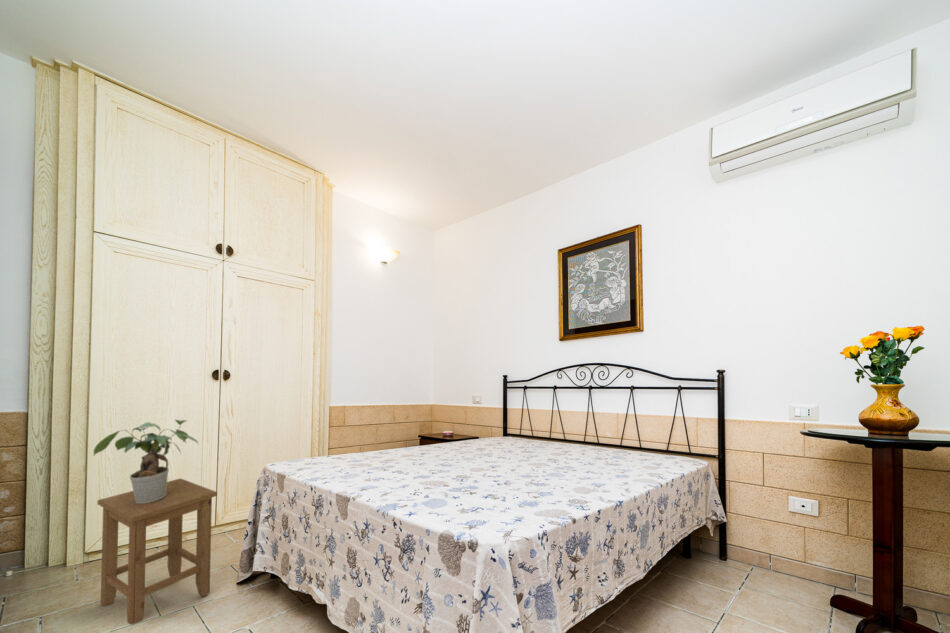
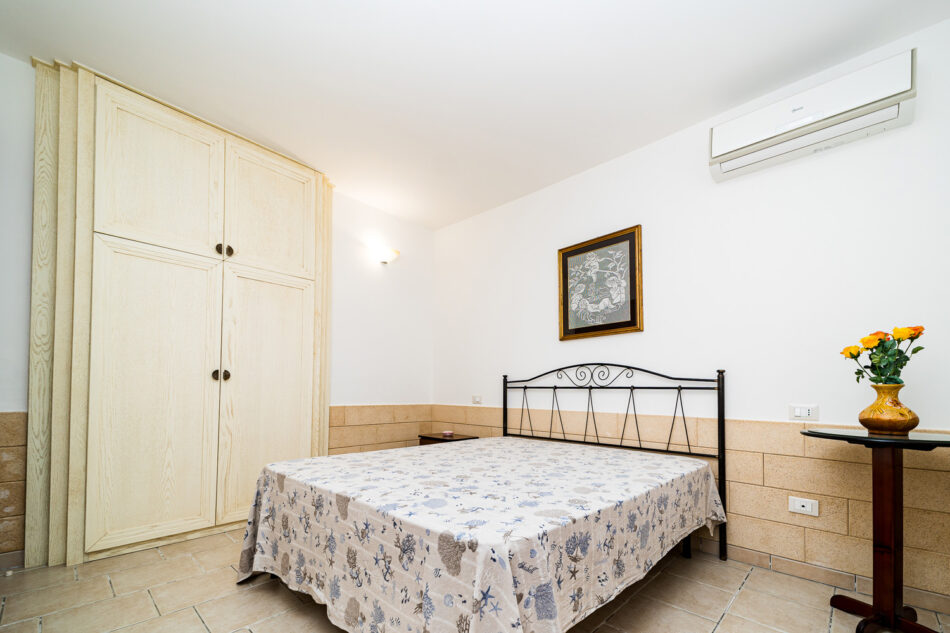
- stool (158, 552)
- potted plant (161, 457)
